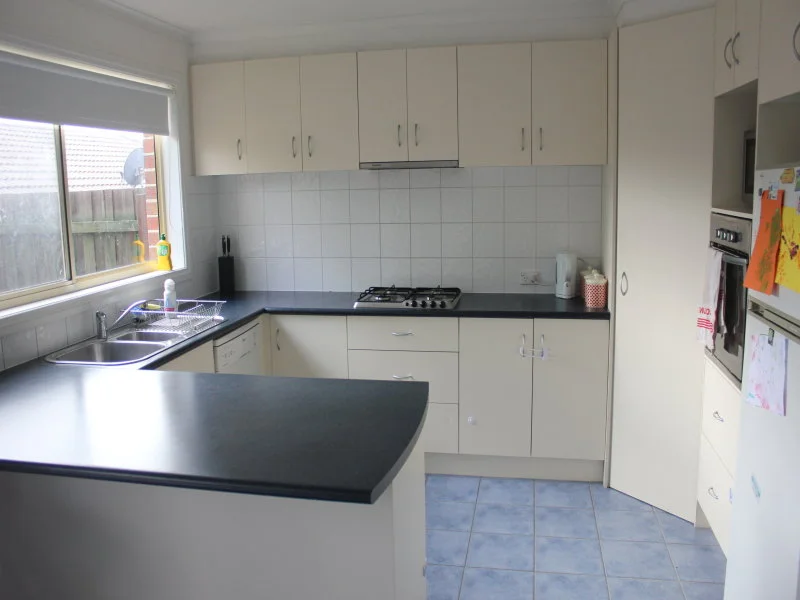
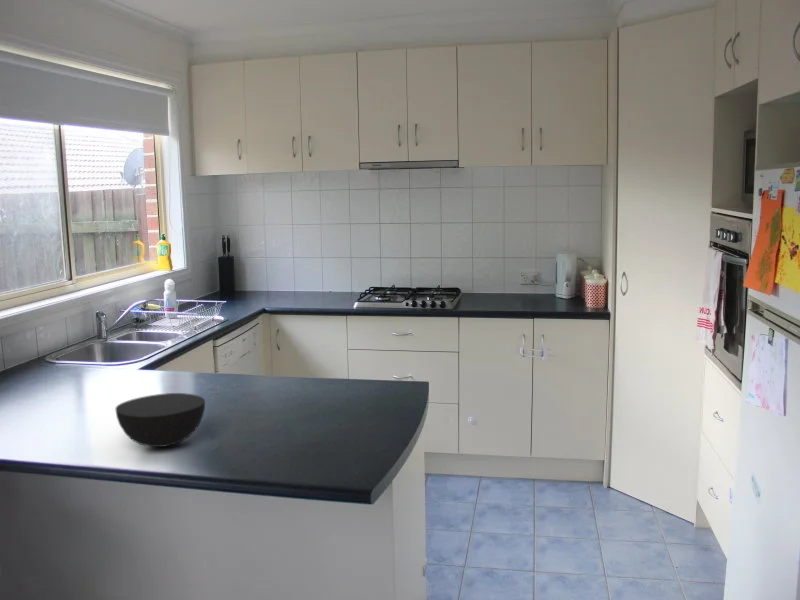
+ bowl (162, 424)
